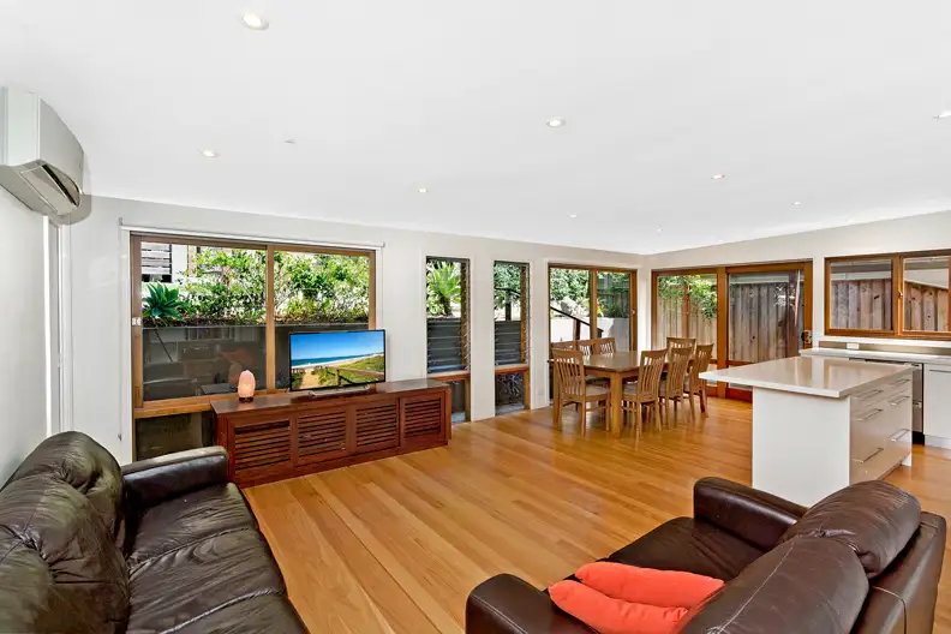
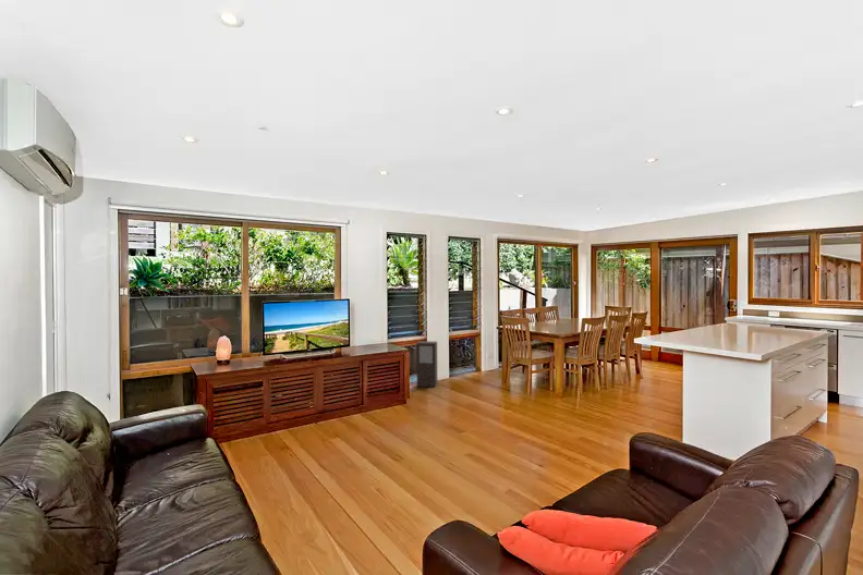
+ cabinet (427, 363)
